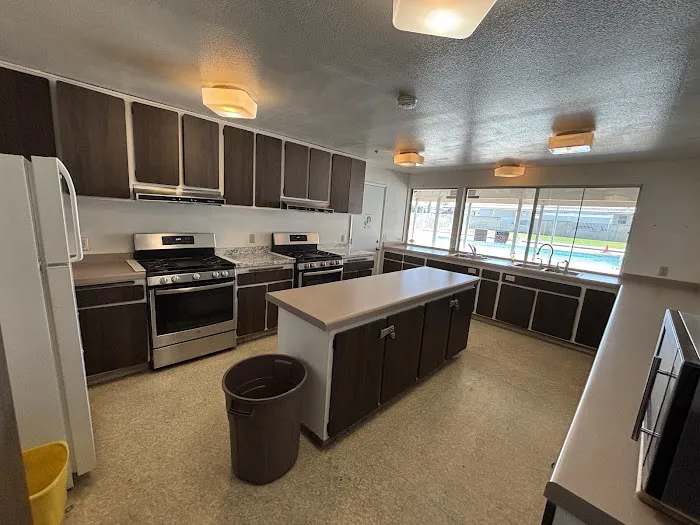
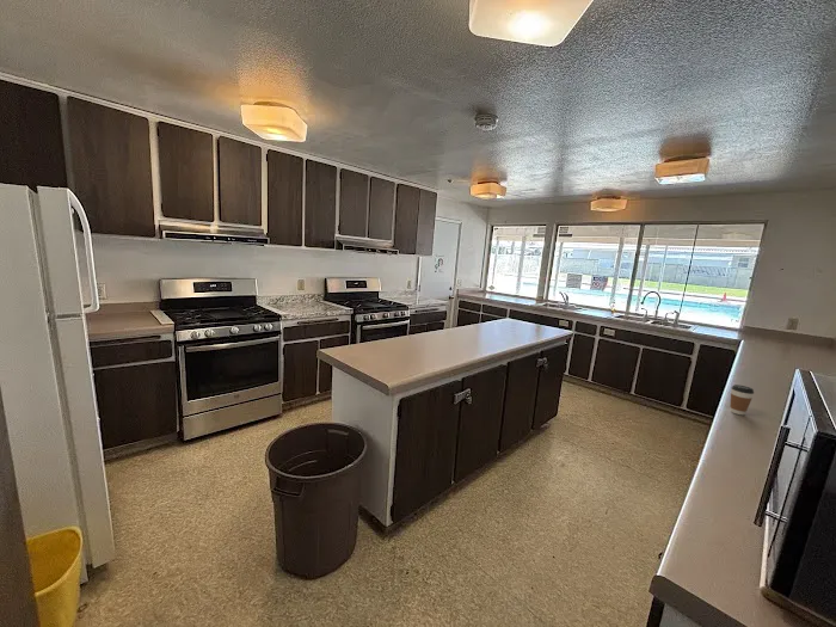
+ coffee cup (739, 399)
